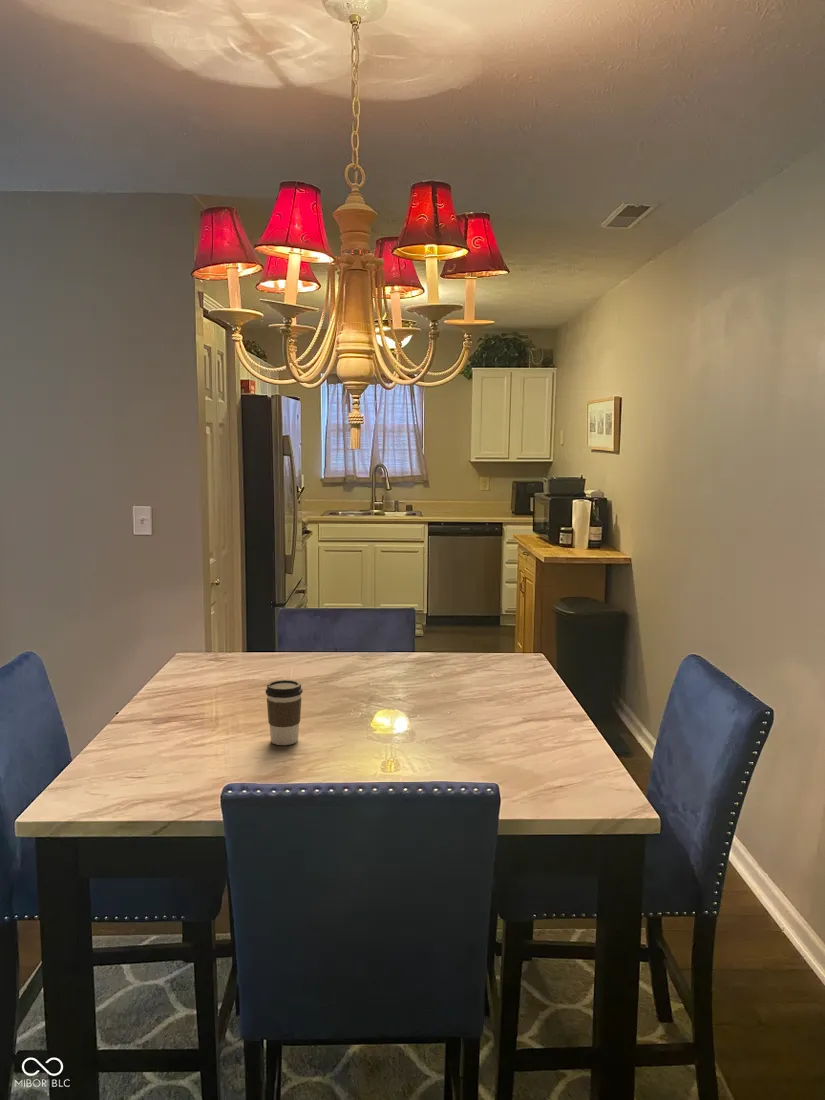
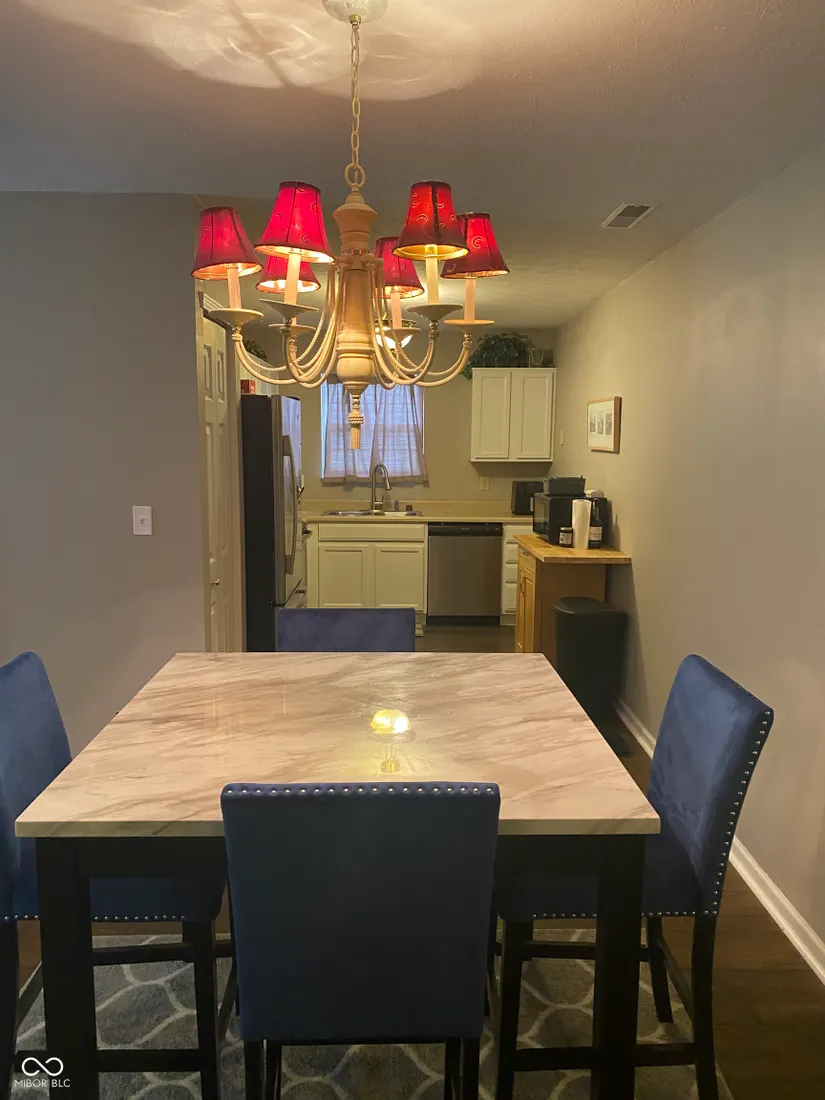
- coffee cup (284, 712)
